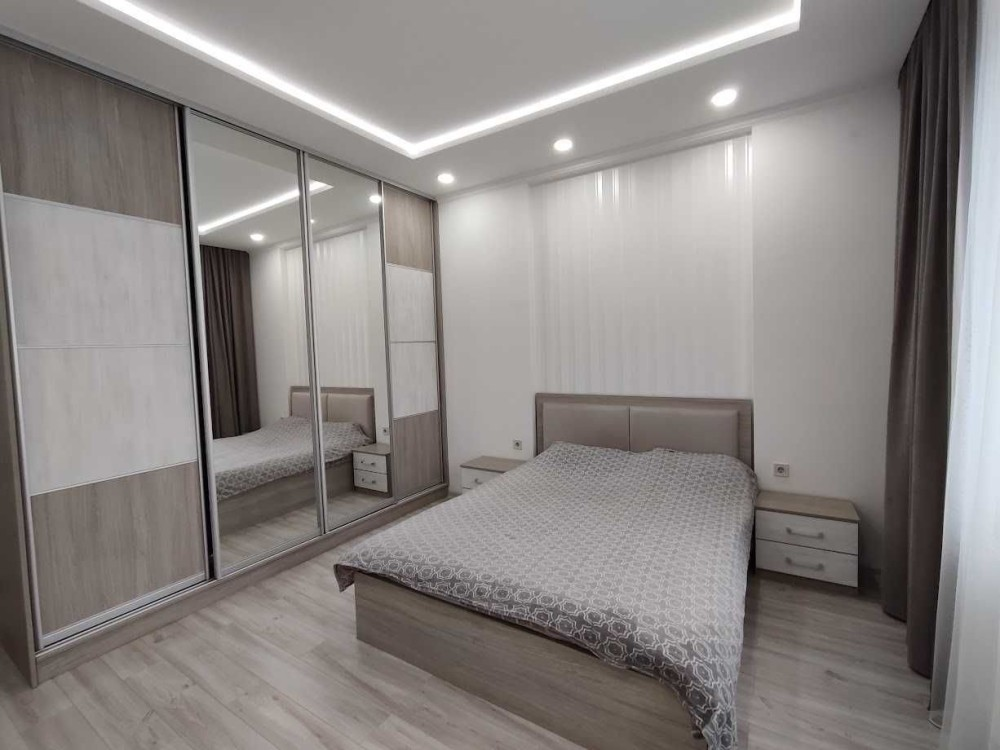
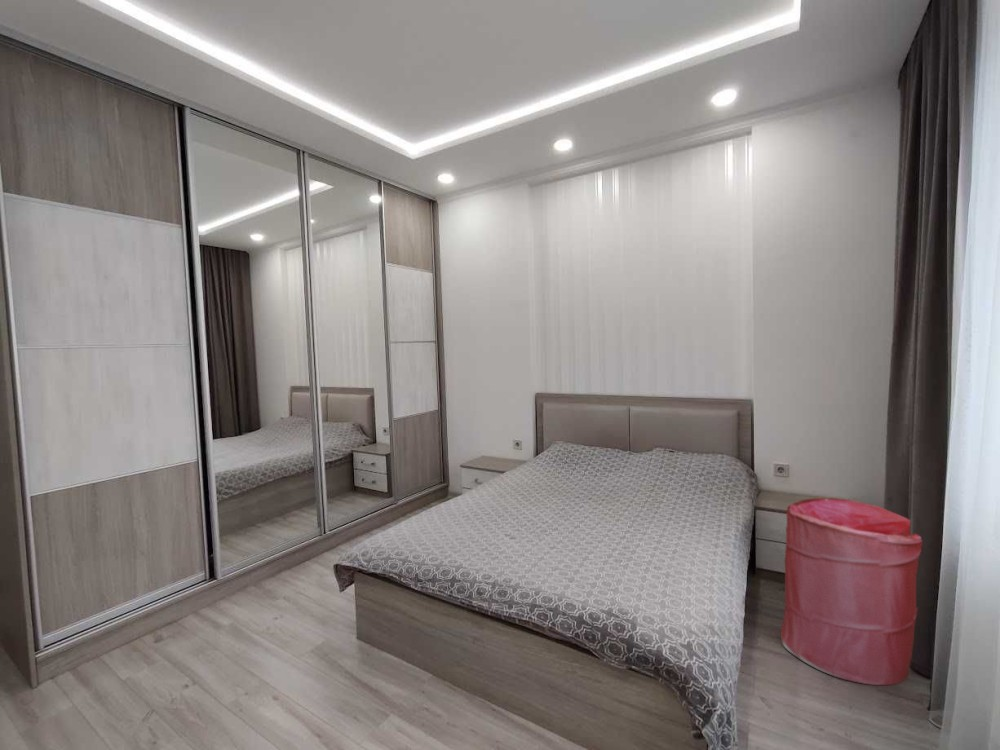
+ laundry hamper (848, 581)
